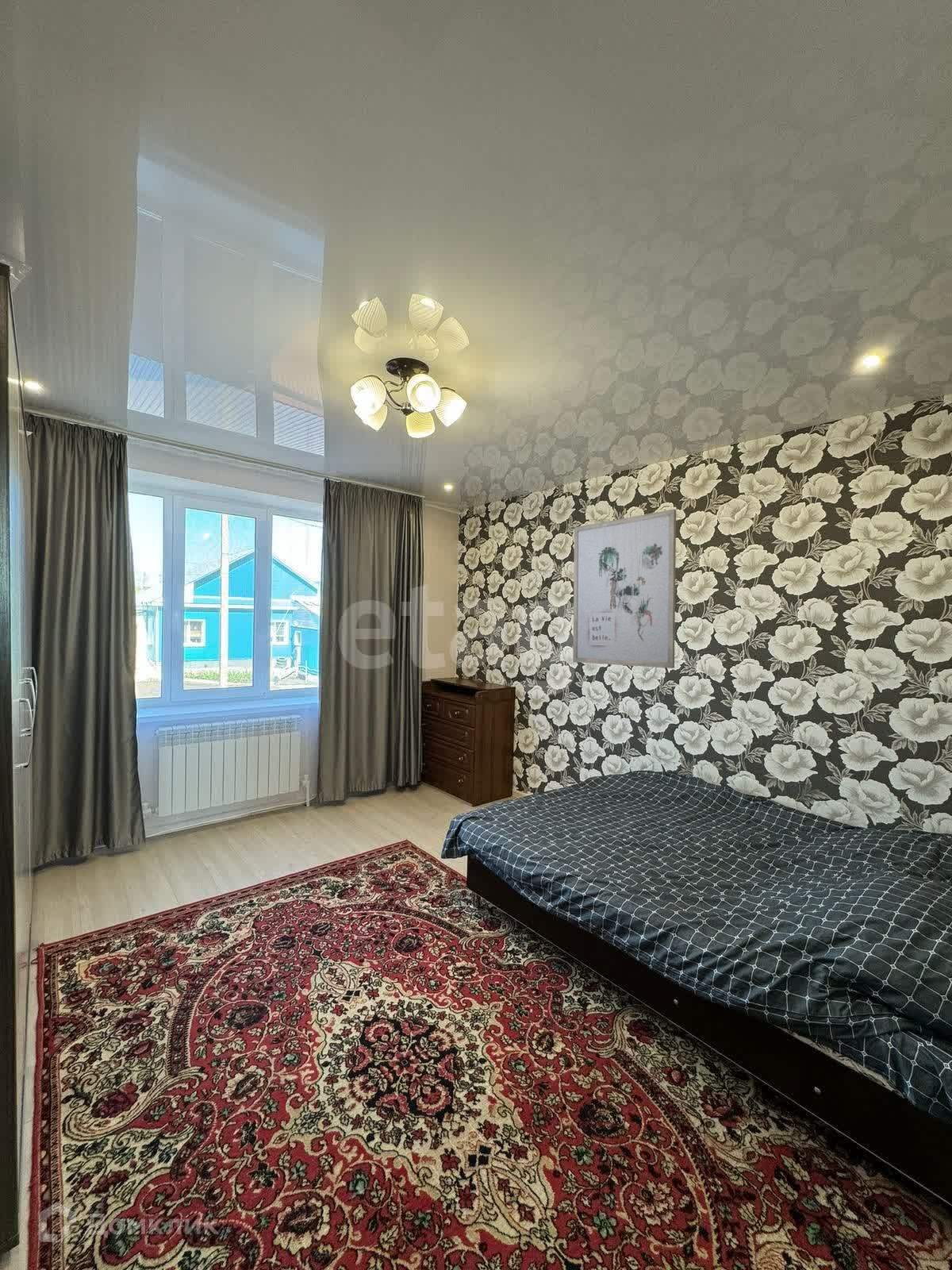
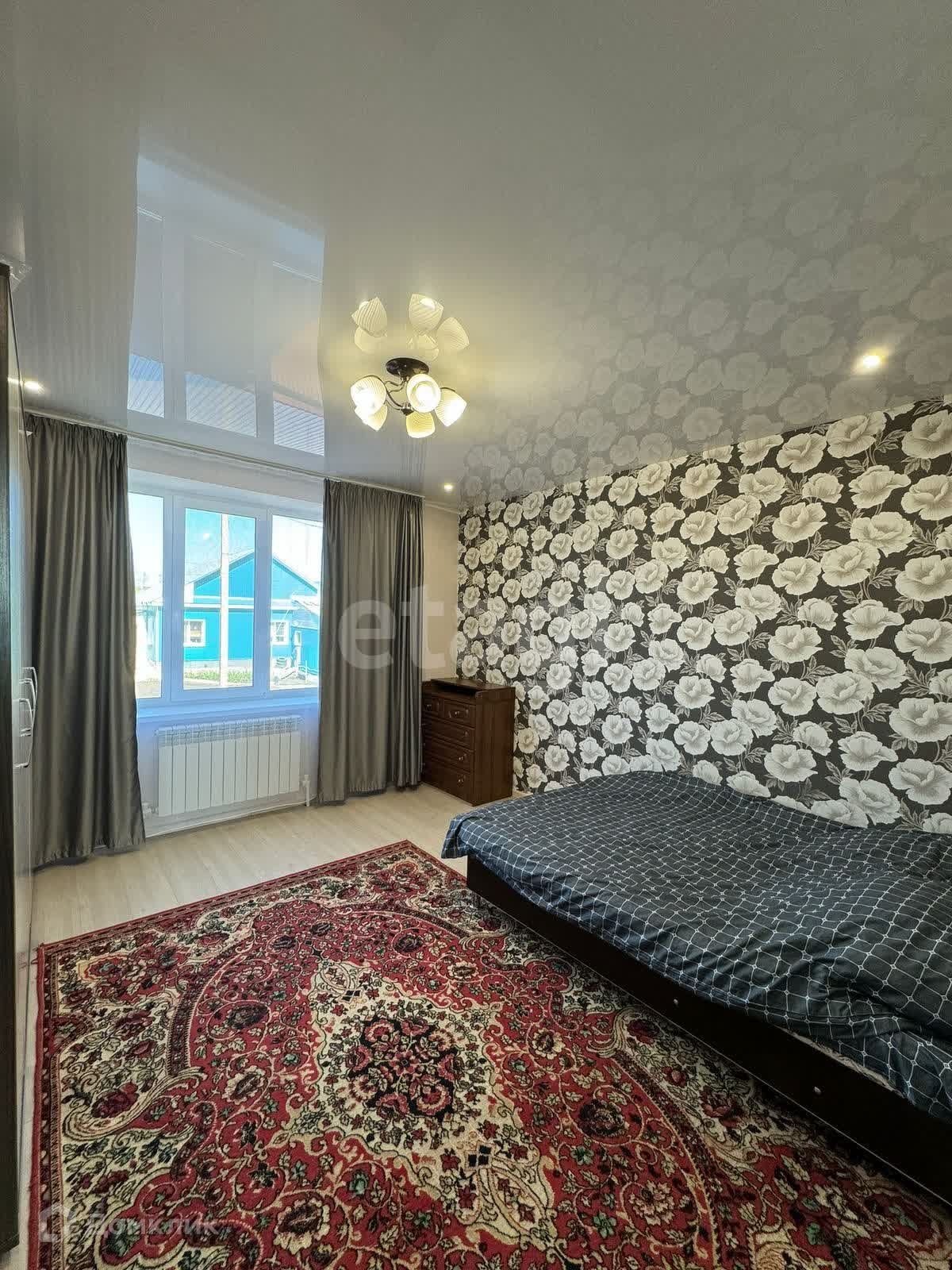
- wall art (620, 592)
